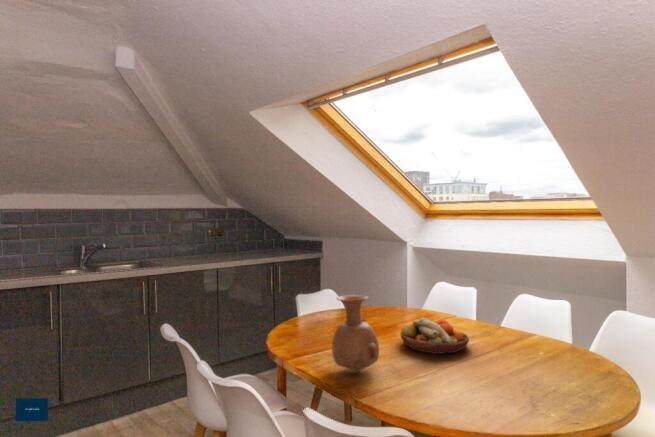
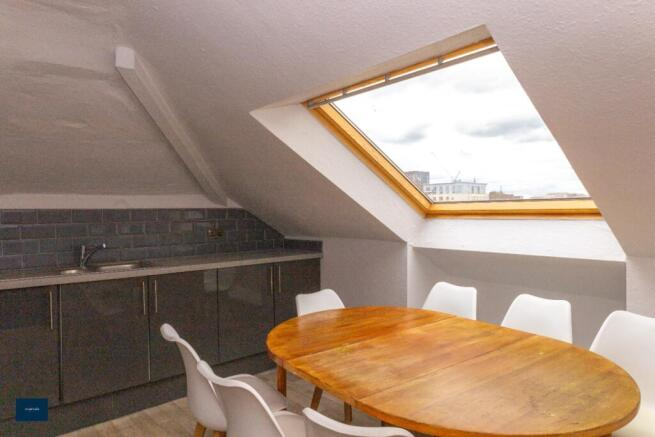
- fruit bowl (434, 332)
- vase (355, 334)
